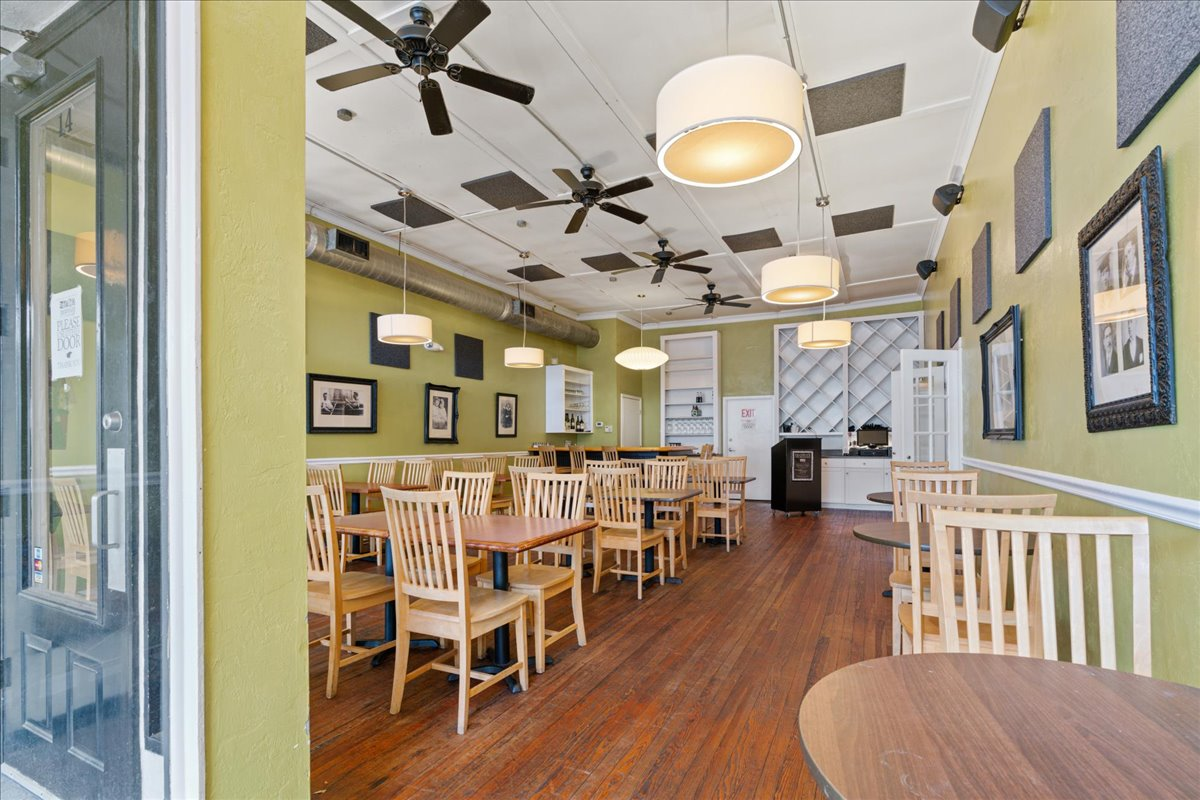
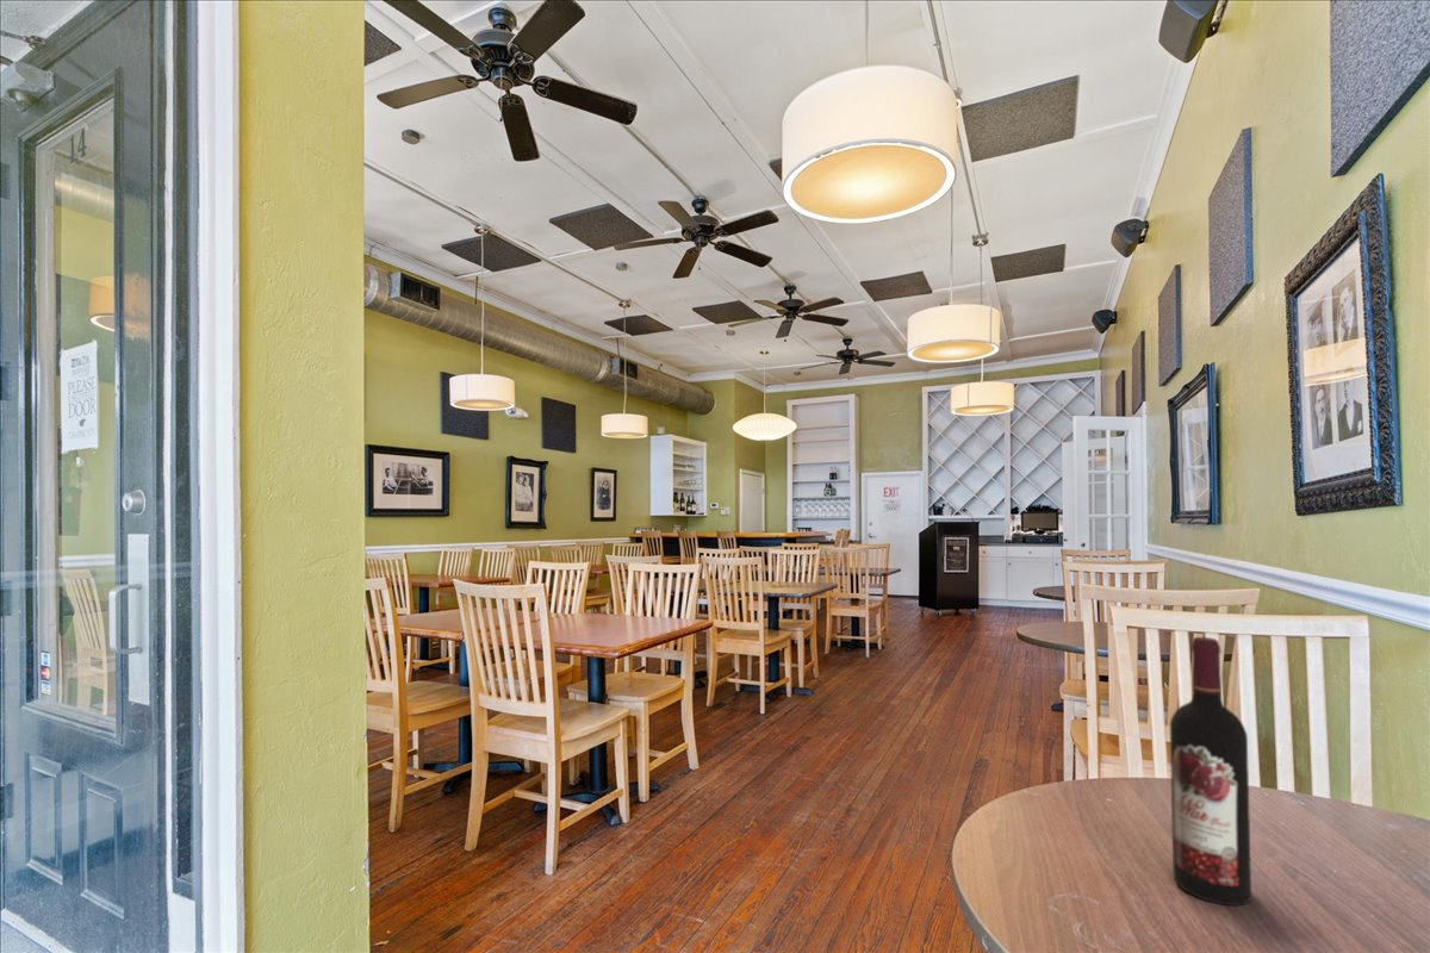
+ wine bottle (1208, 762)
